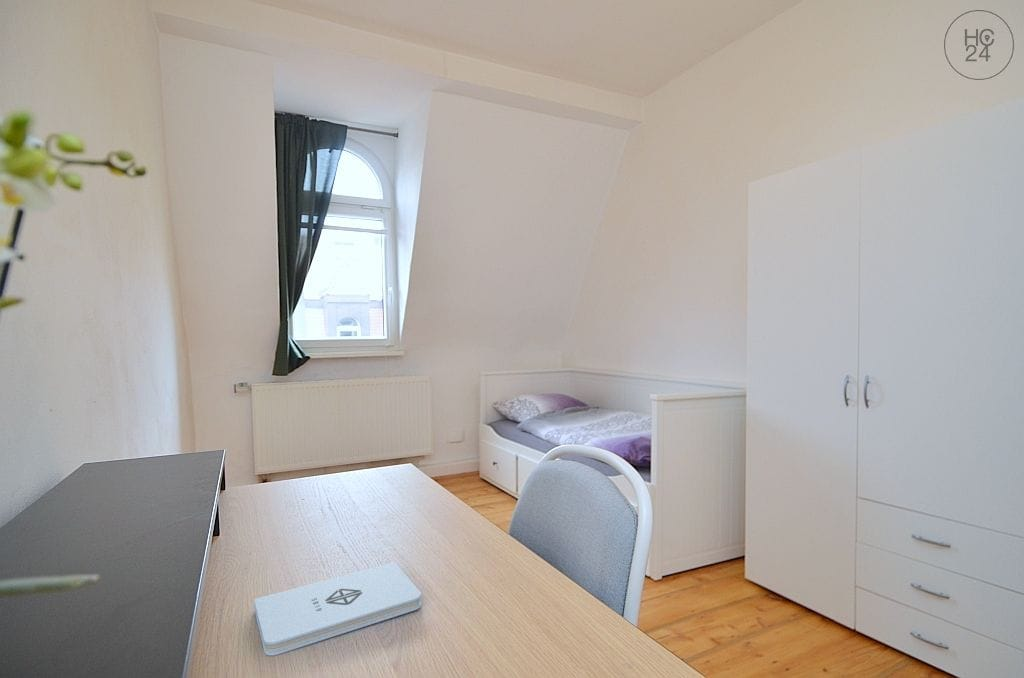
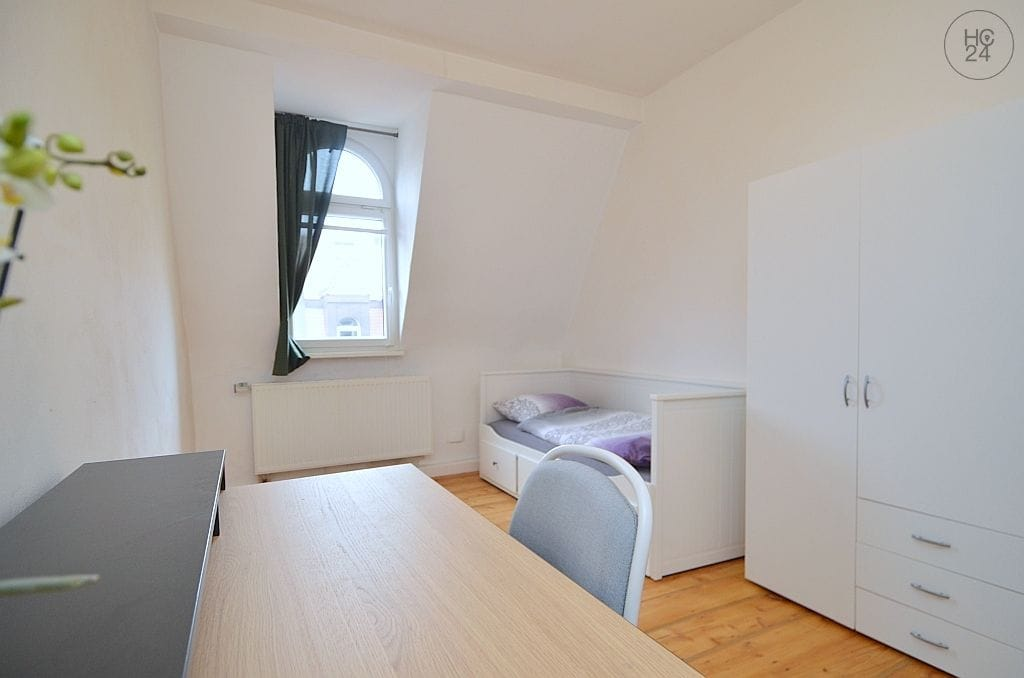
- notepad (339, 603)
